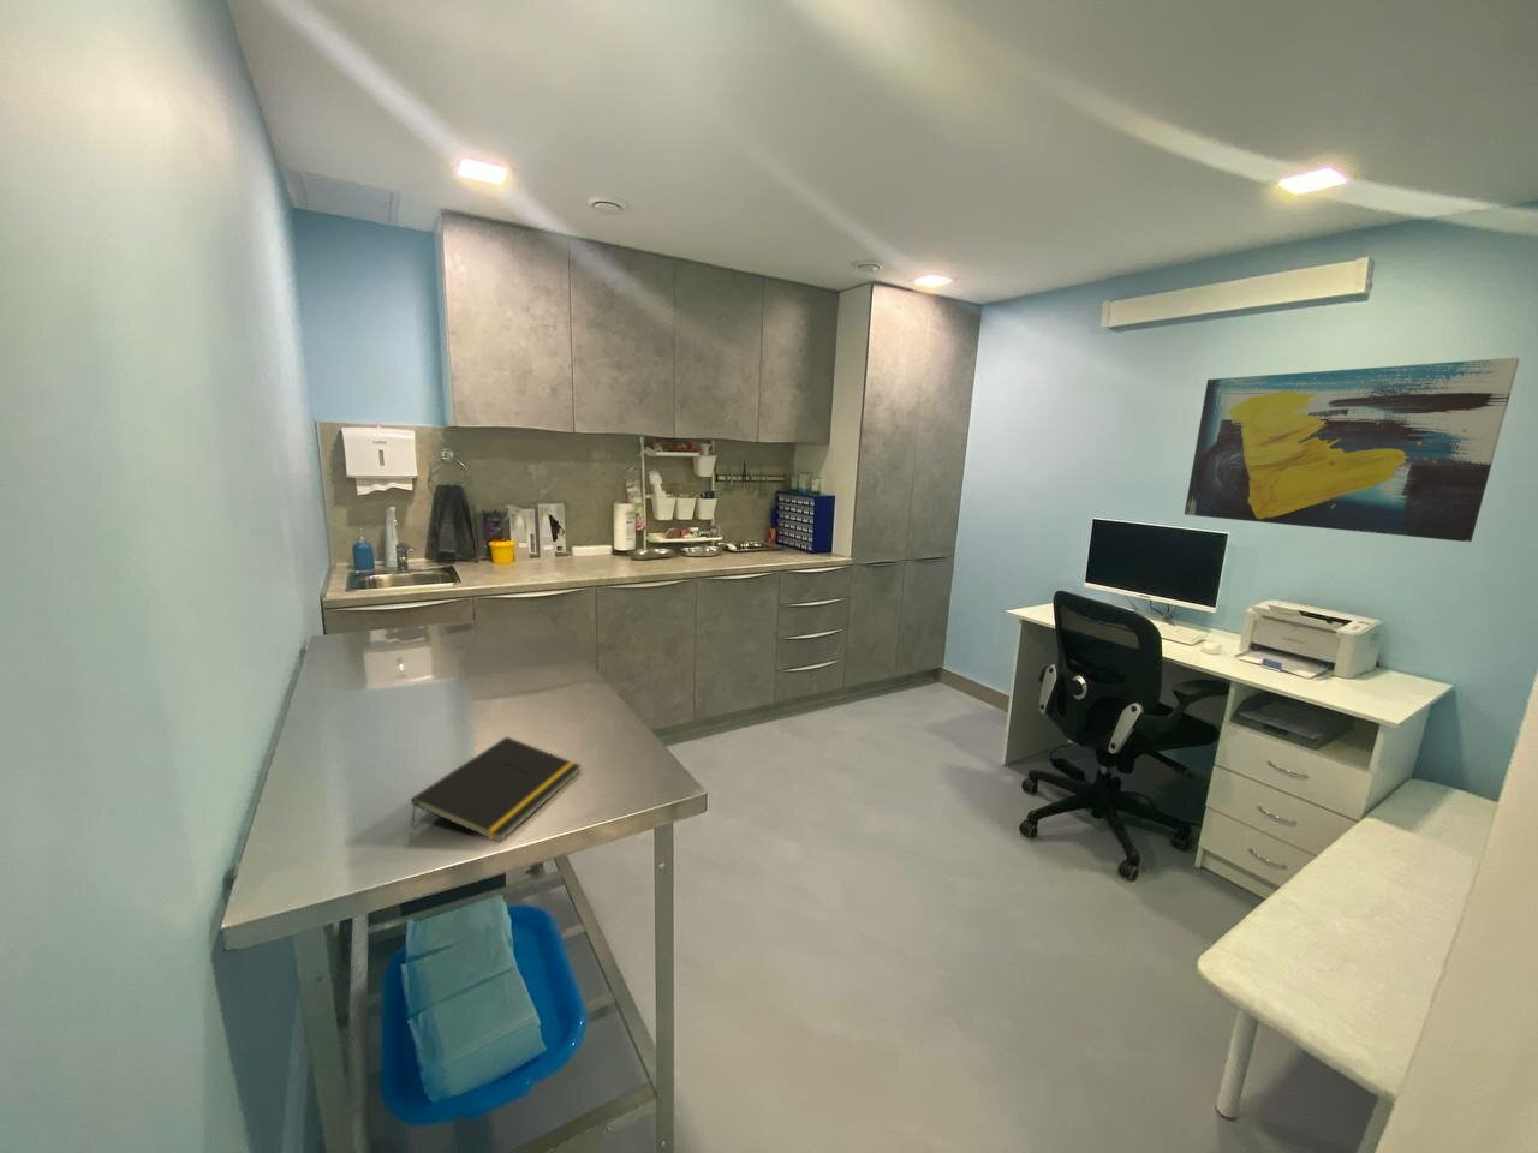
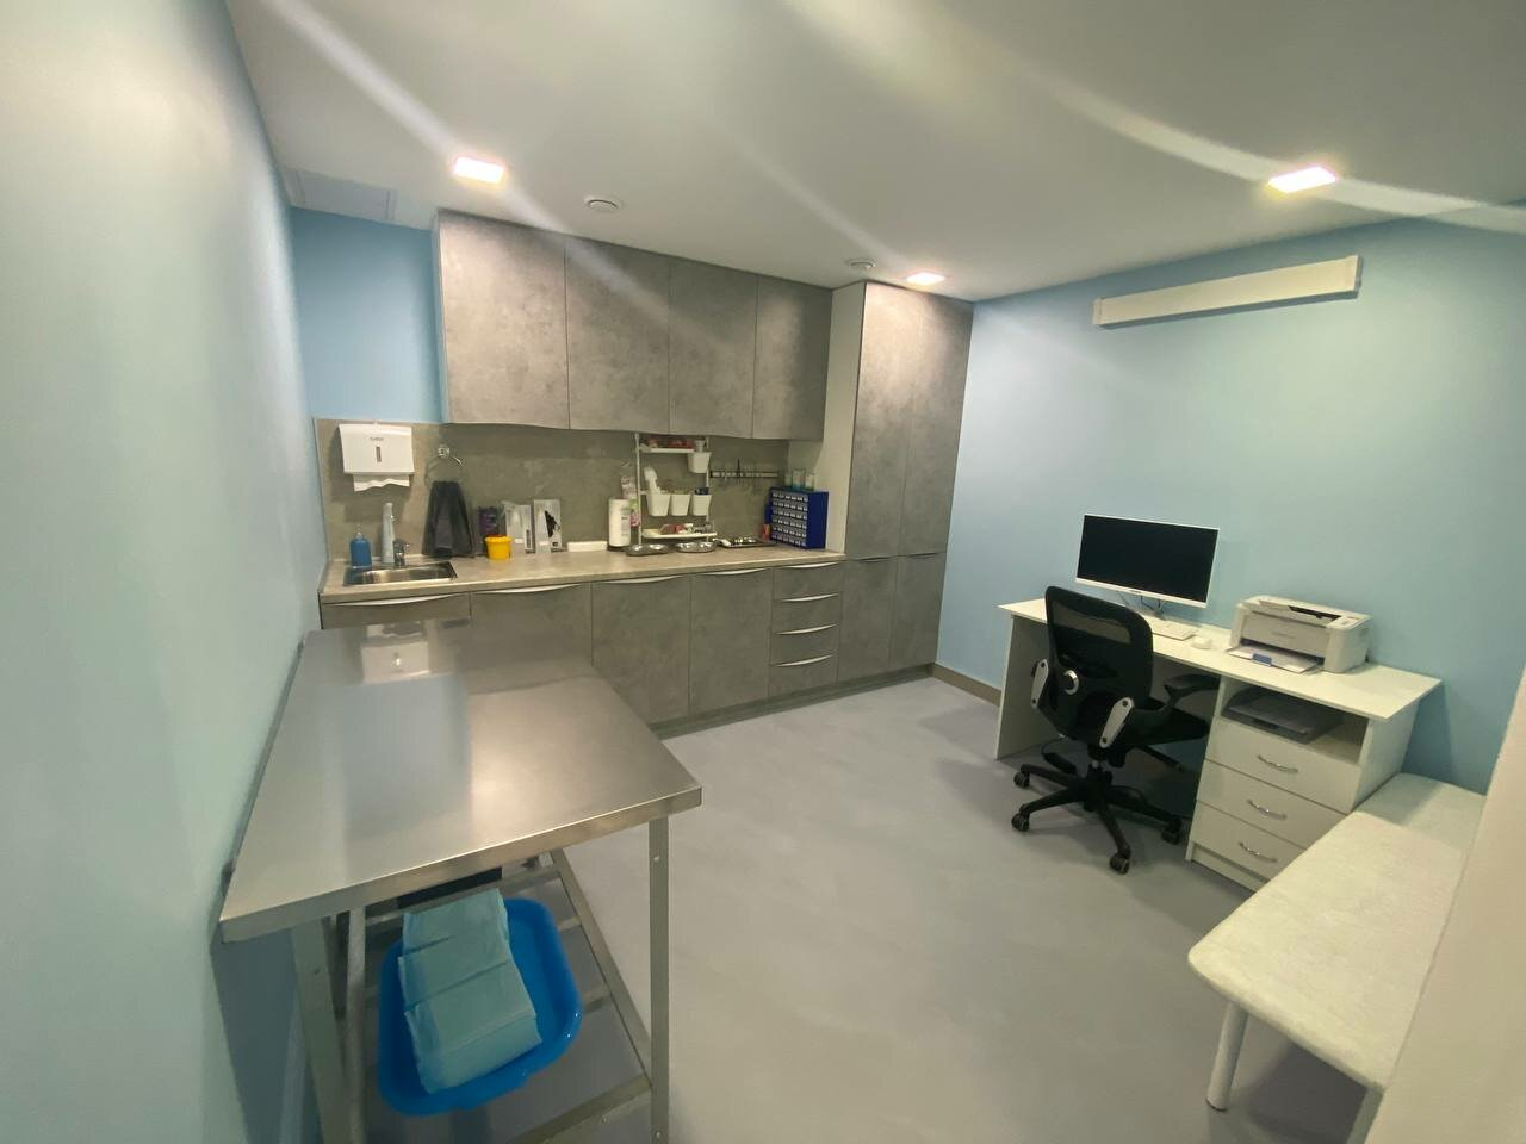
- notepad (504, 784)
- wall art (1321, 449)
